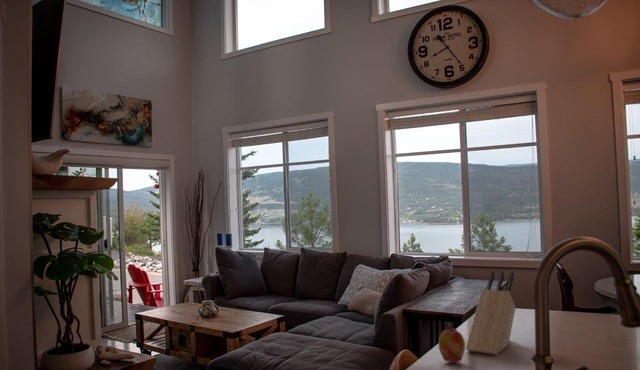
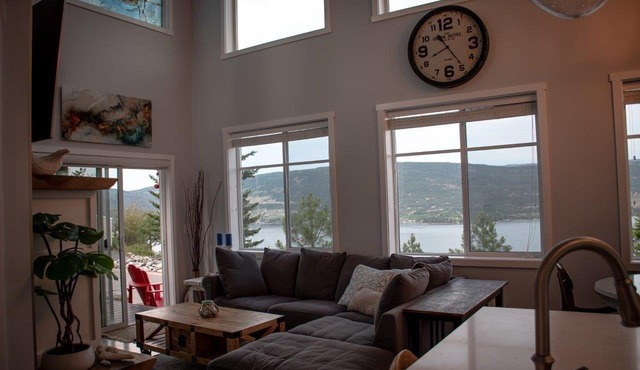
- apple (451, 342)
- knife block (493, 308)
